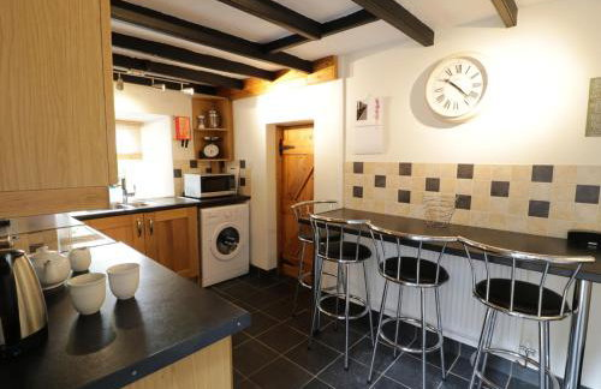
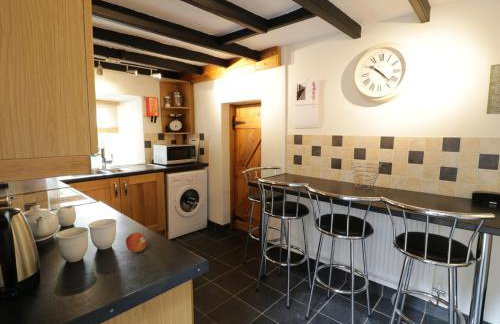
+ fruit (137, 242)
